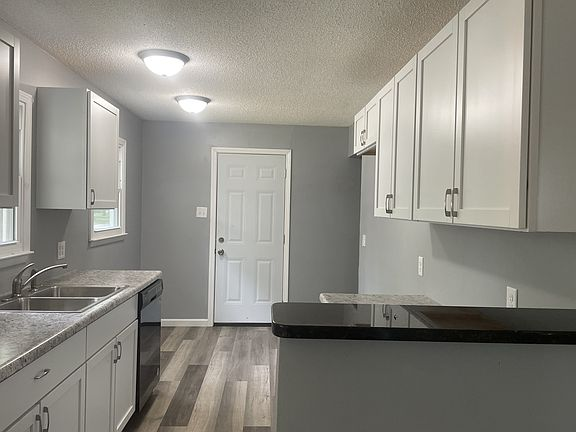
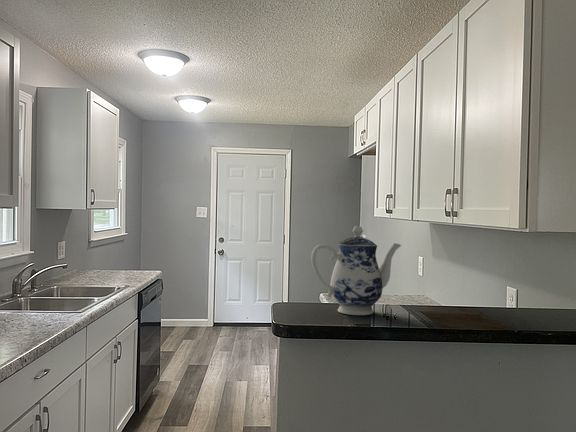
+ teapot (356, 268)
